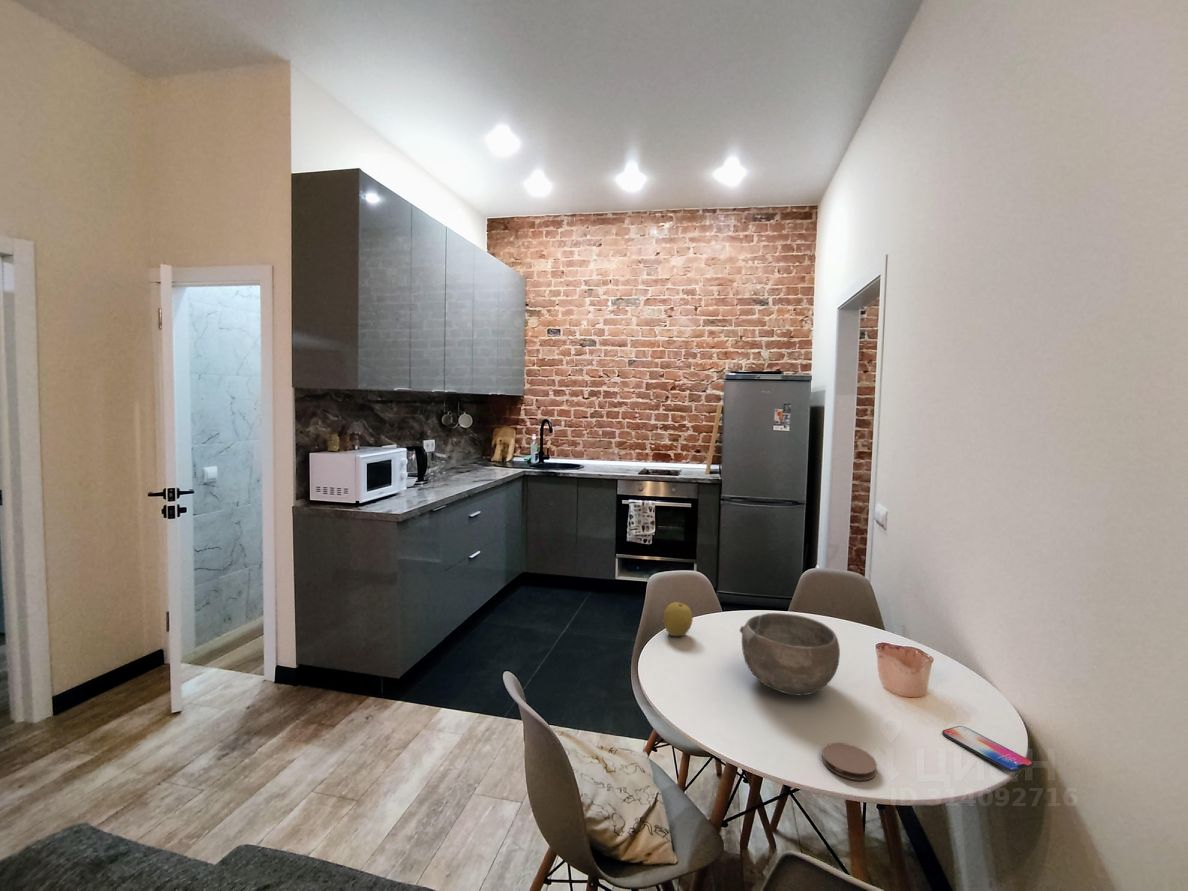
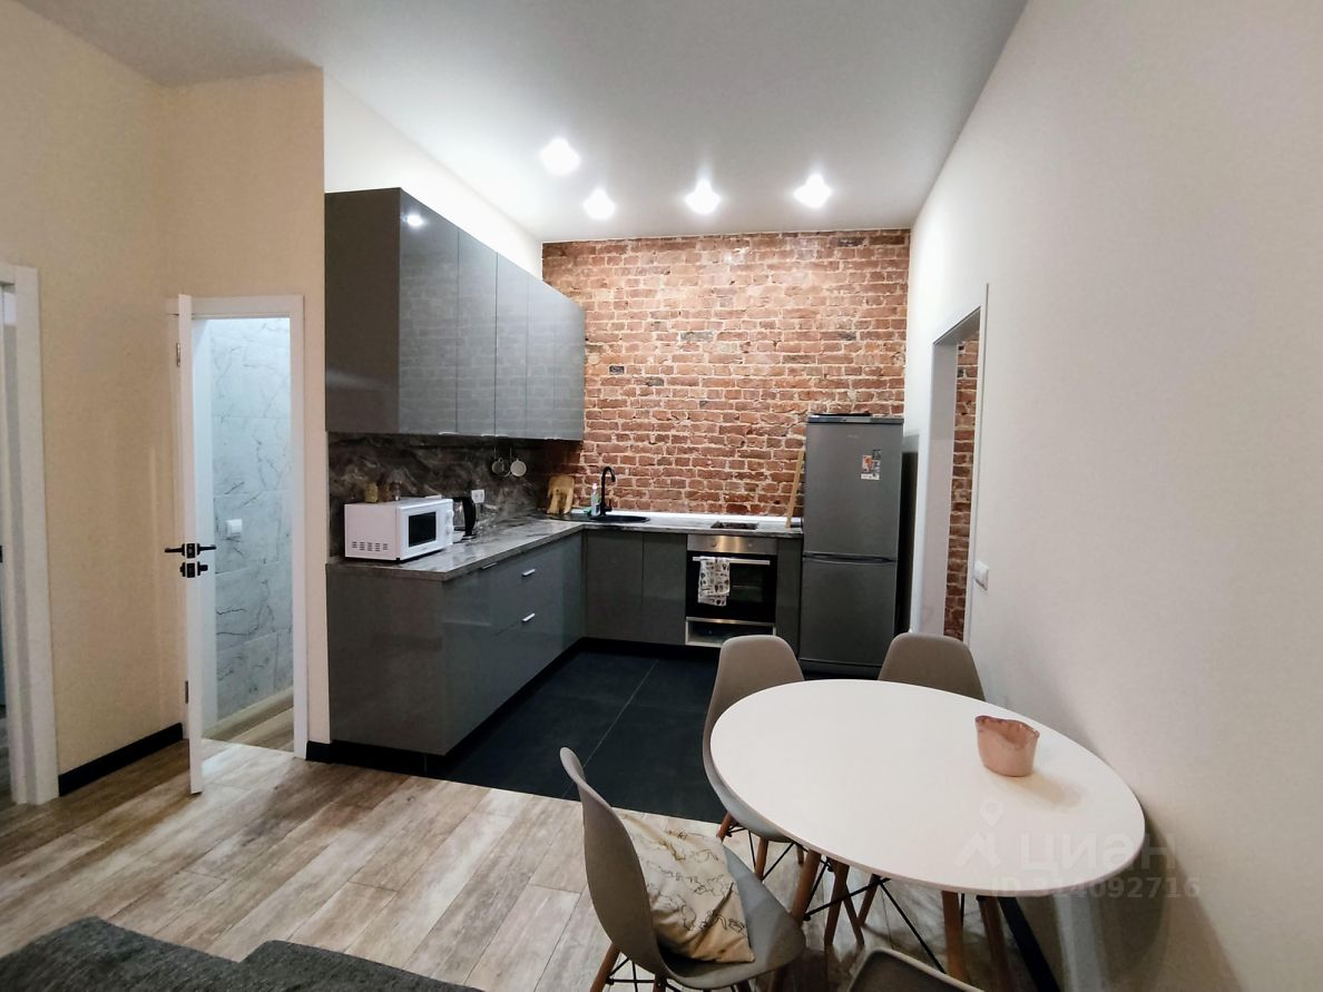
- bowl (787, 655)
- fruit (678, 619)
- smartphone (985, 747)
- coaster (848, 760)
